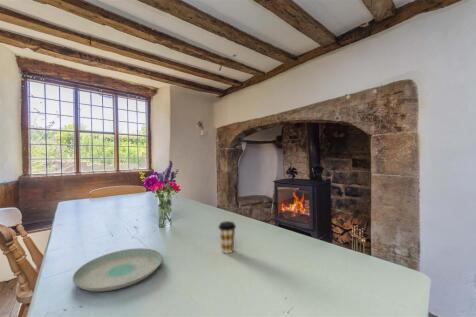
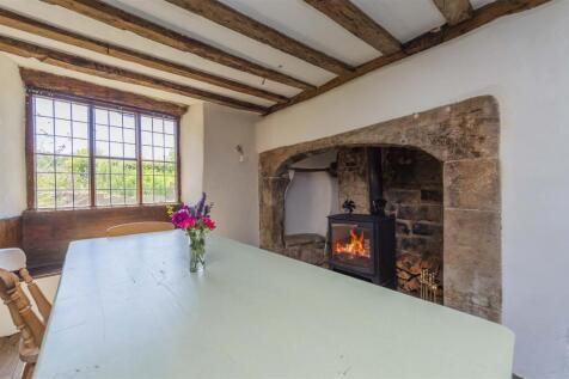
- plate (121, 267)
- coffee cup (227, 237)
